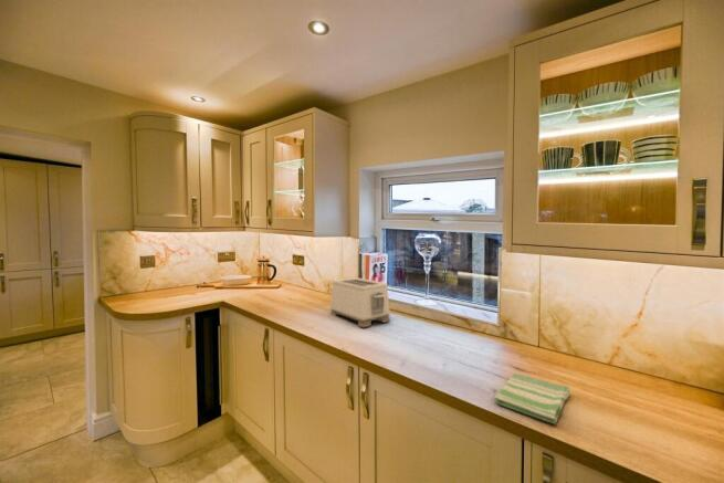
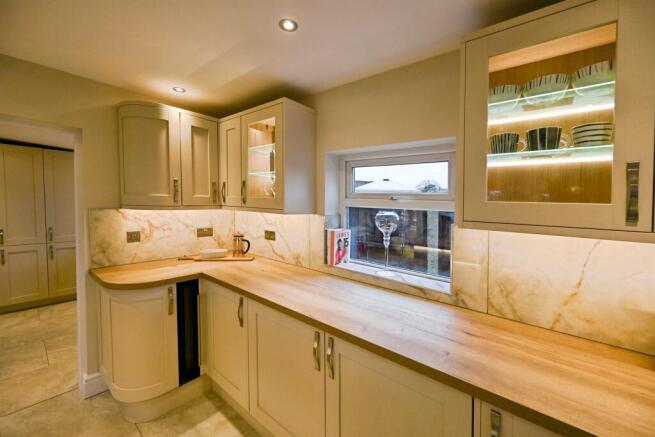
- toaster (360, 300)
- dish towel (532, 393)
